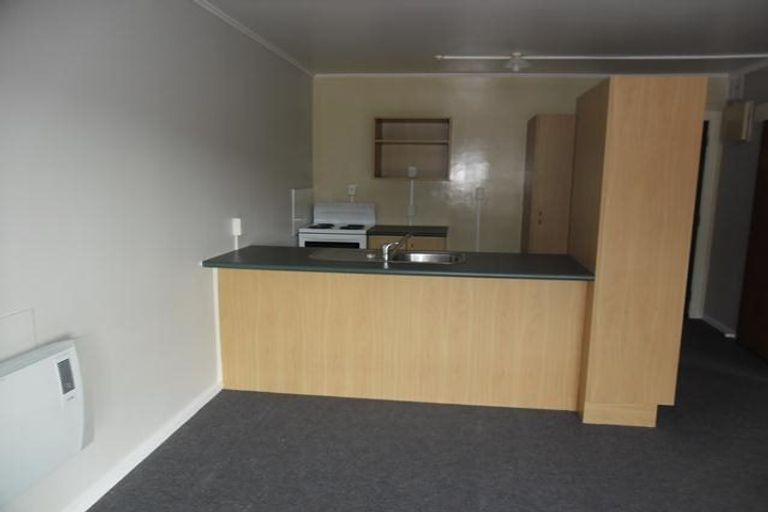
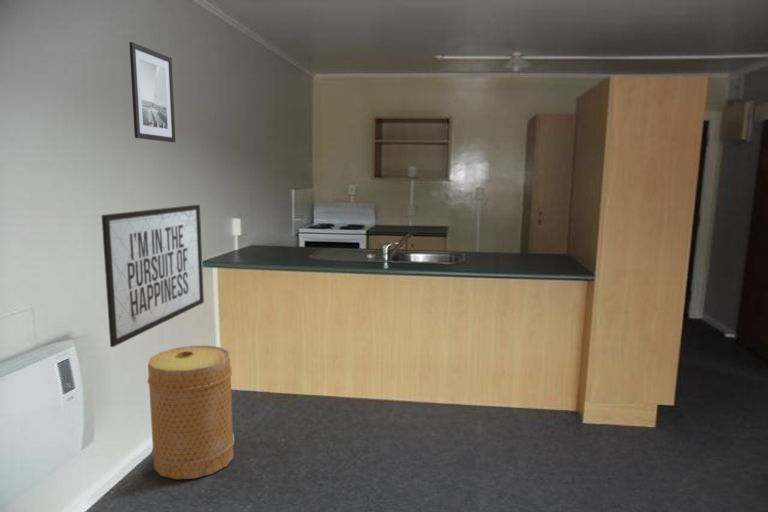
+ basket (192, 408)
+ mirror (161, 266)
+ wall art (154, 96)
